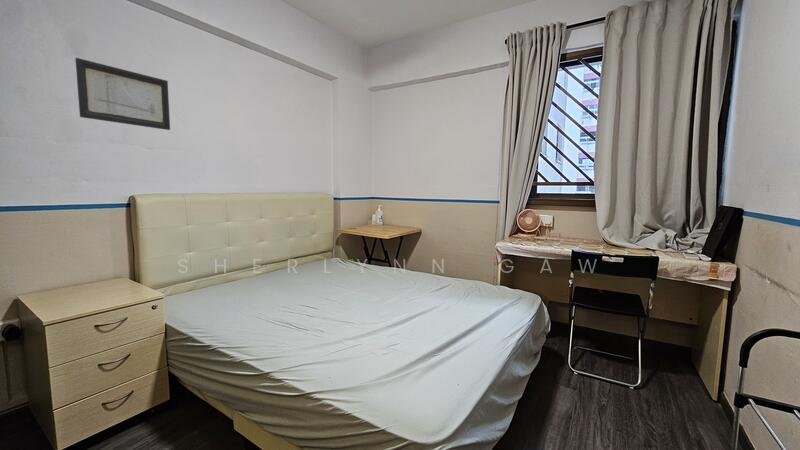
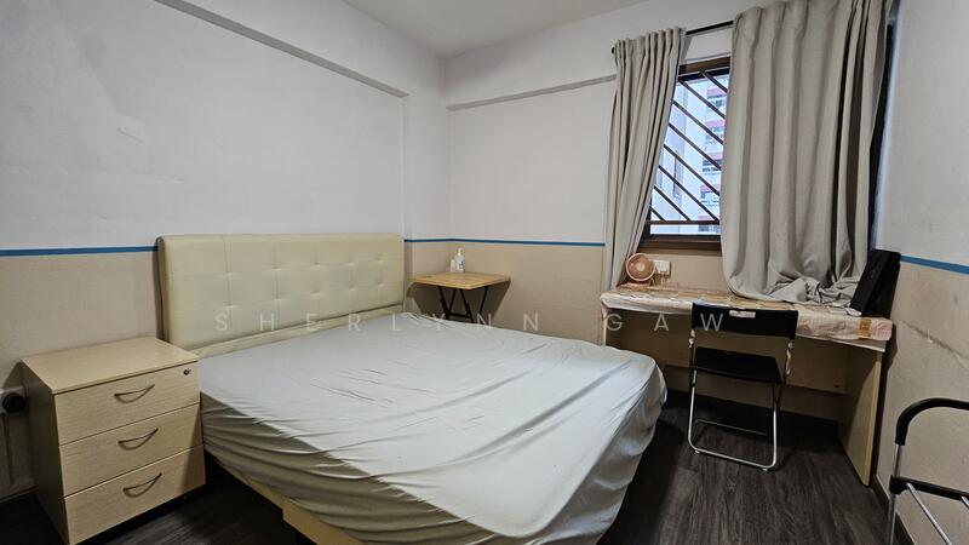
- wall art (127, 97)
